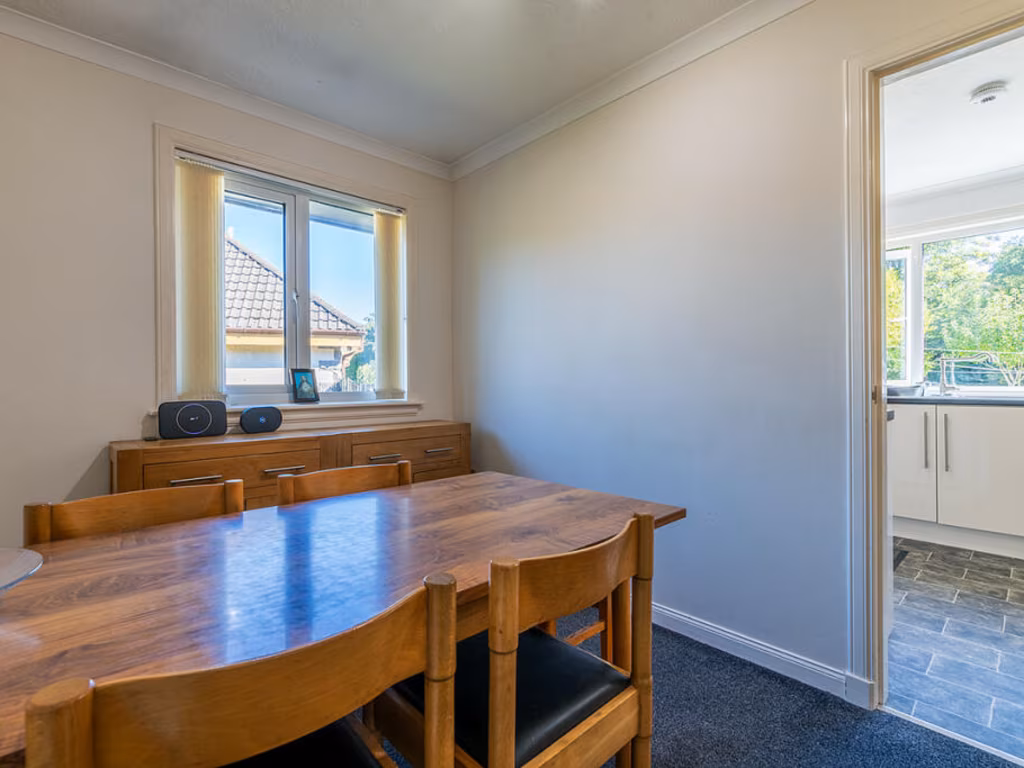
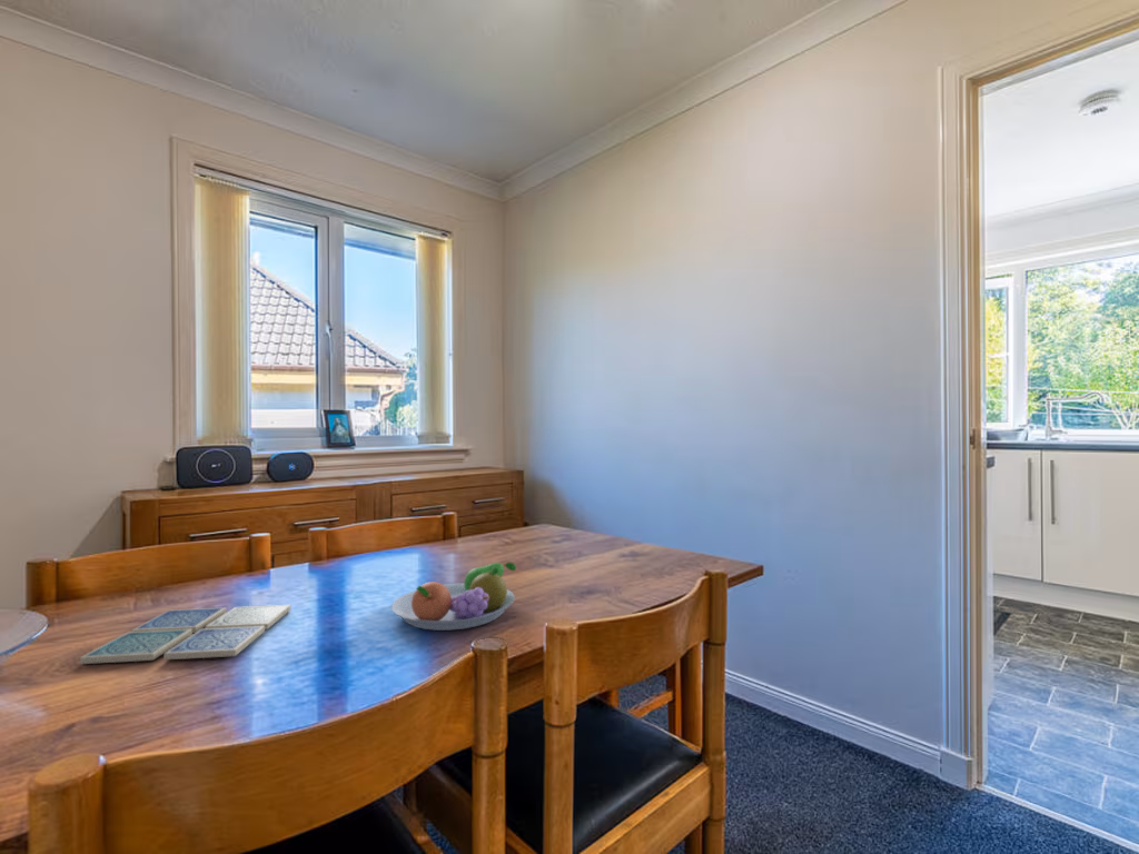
+ drink coaster (198, 630)
+ fruit bowl (459, 587)
